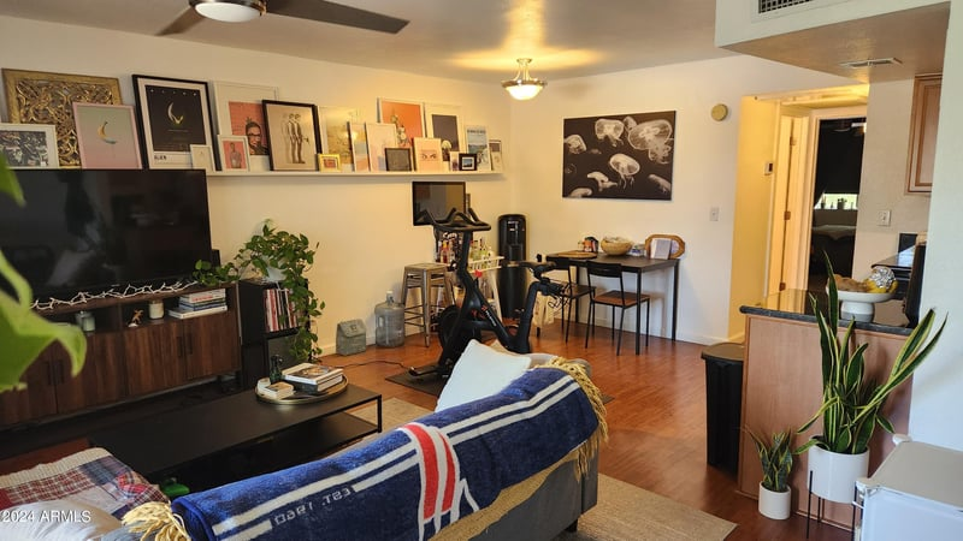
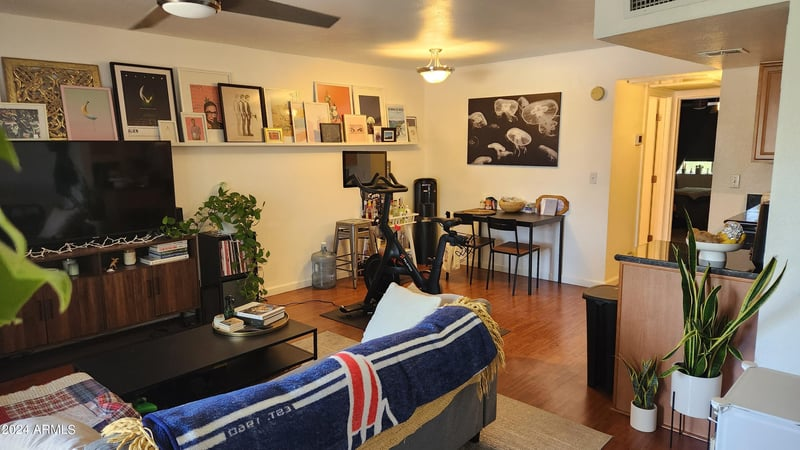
- bag (350, 335)
